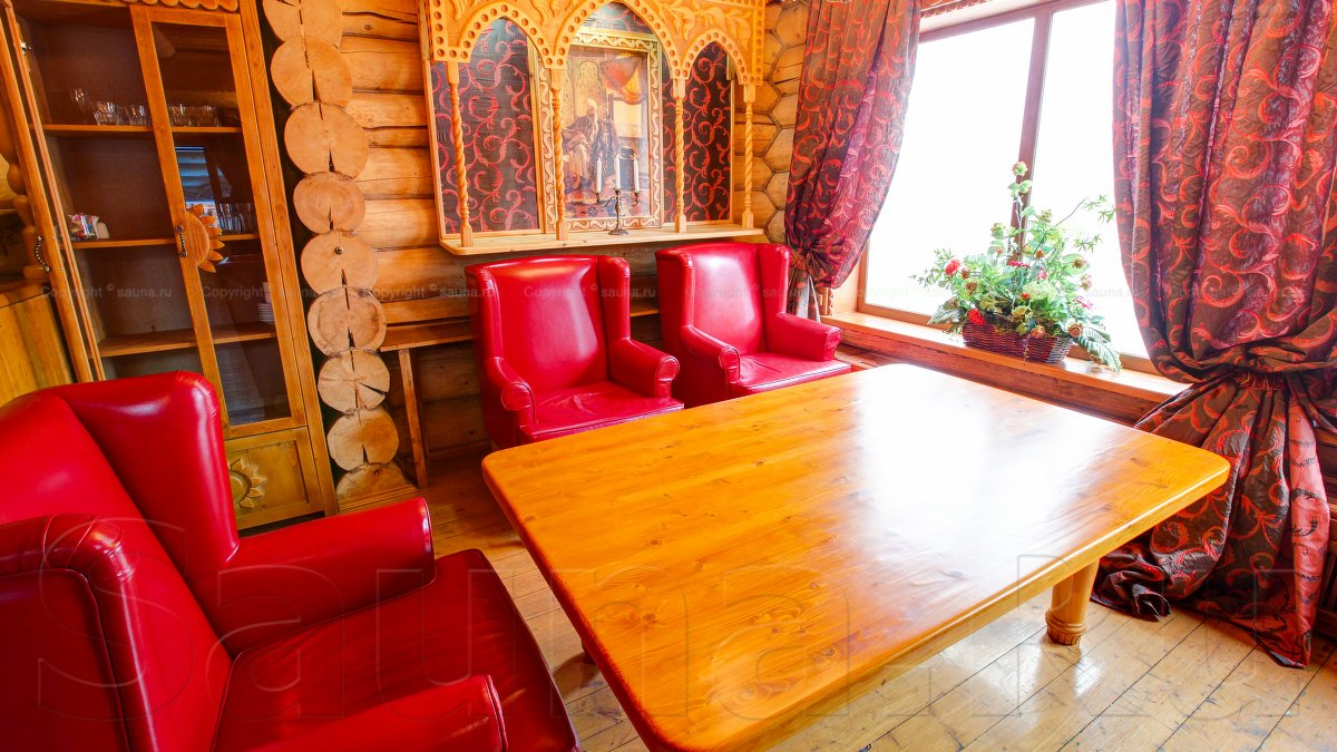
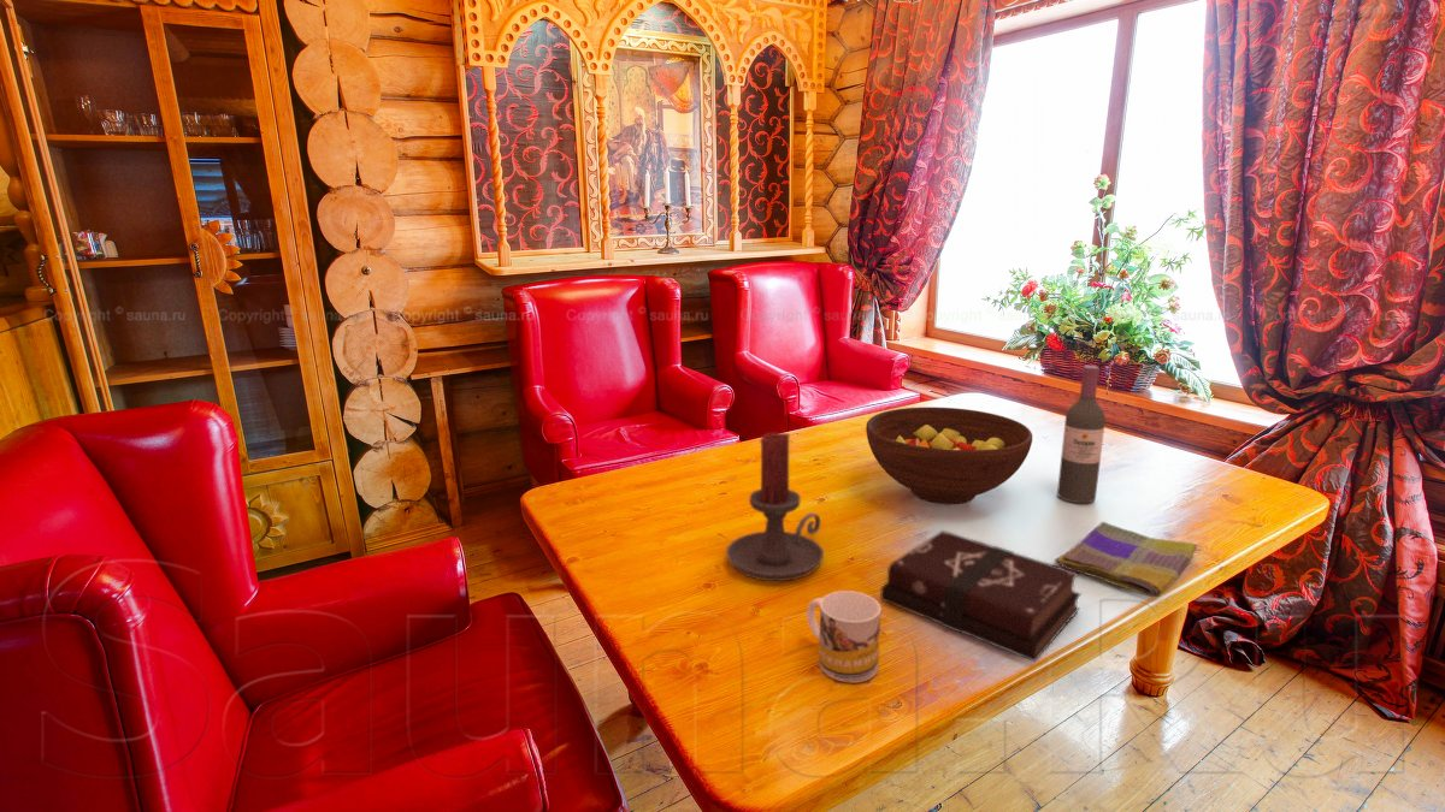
+ wine bottle (1083, 433)
+ dish towel (1127, 555)
+ candle holder (783, 494)
+ fruit bowl (944, 461)
+ mug (841, 629)
+ hardback book (979, 587)
